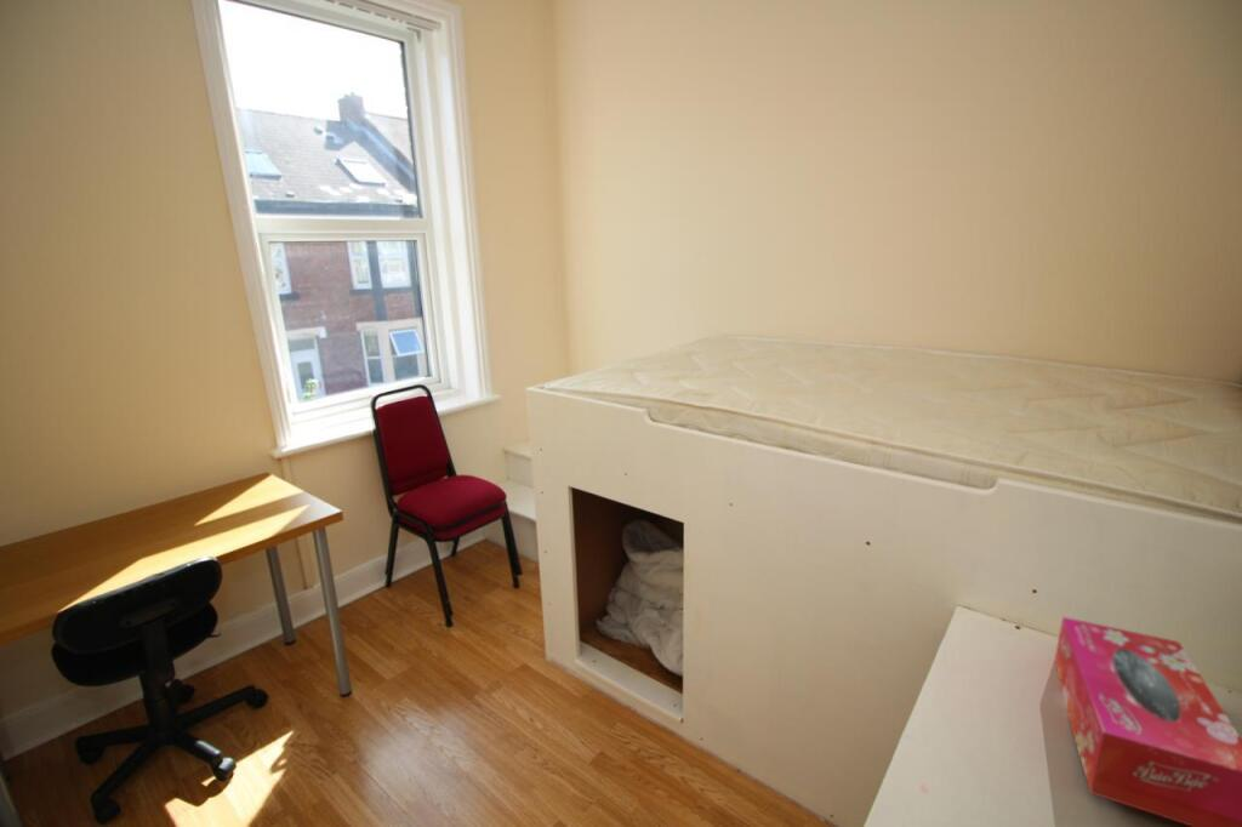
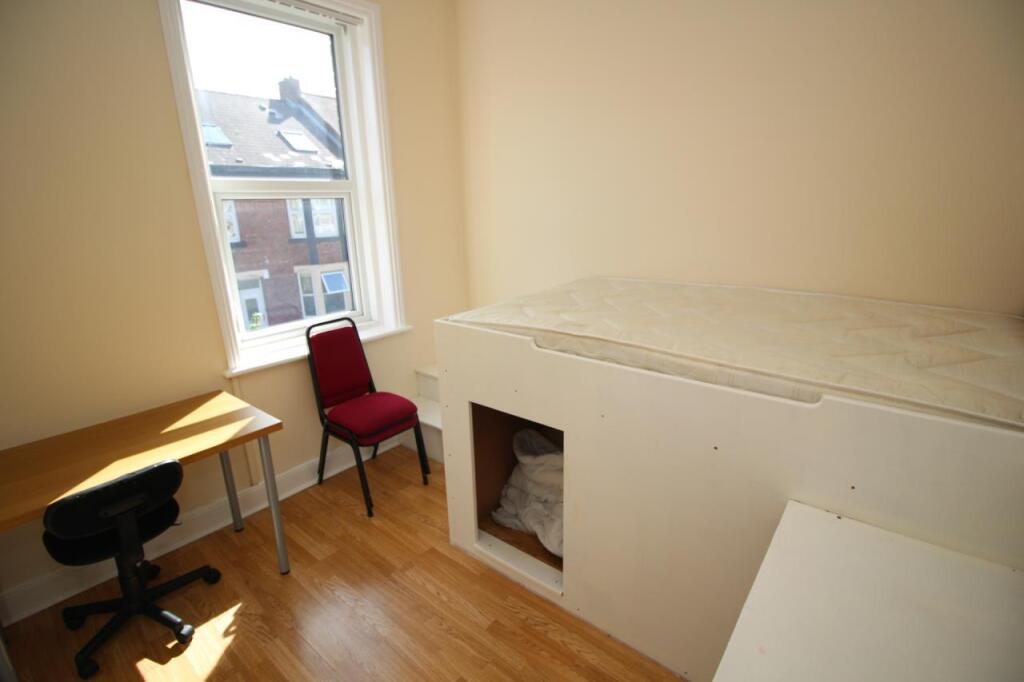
- tissue box (1138, 711)
